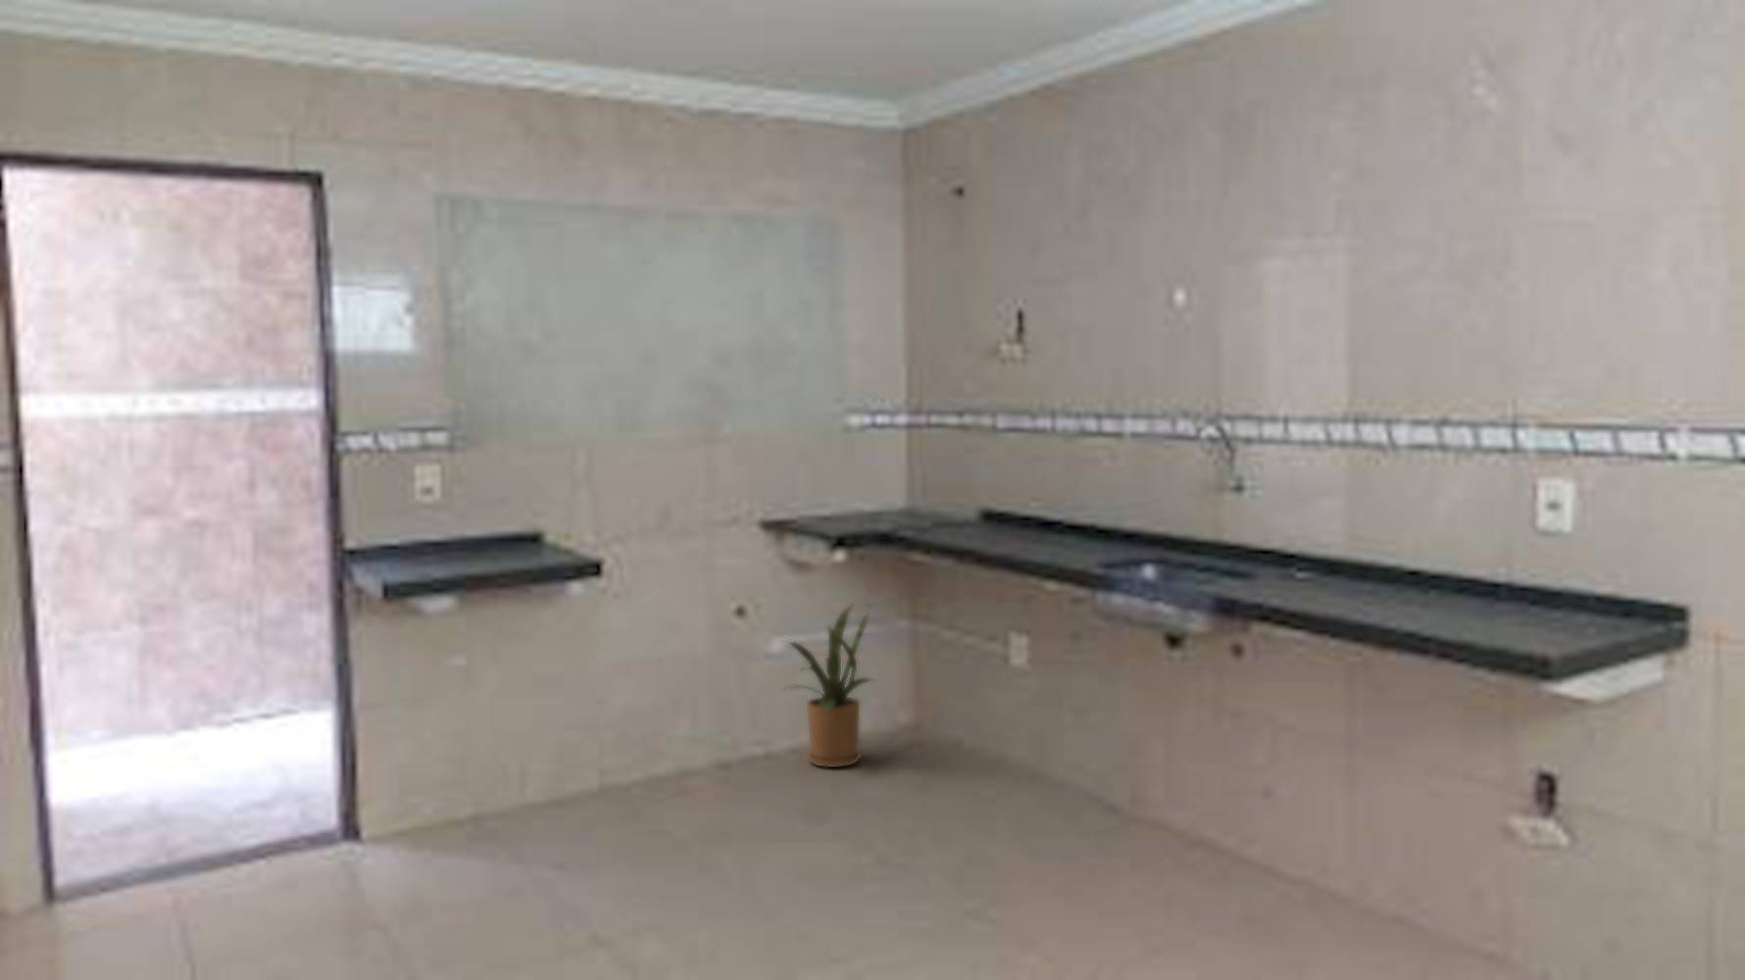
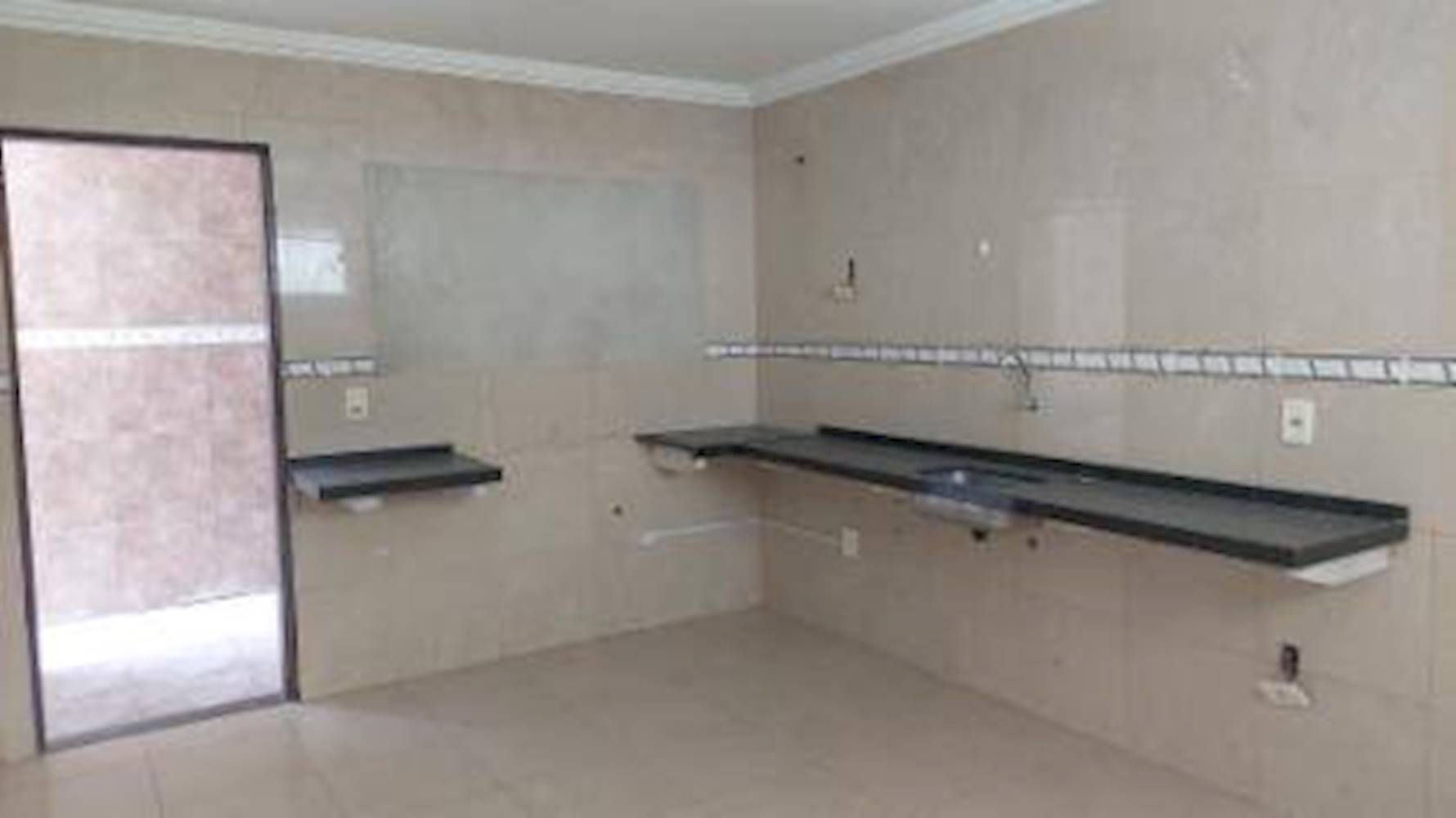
- house plant (825, 685)
